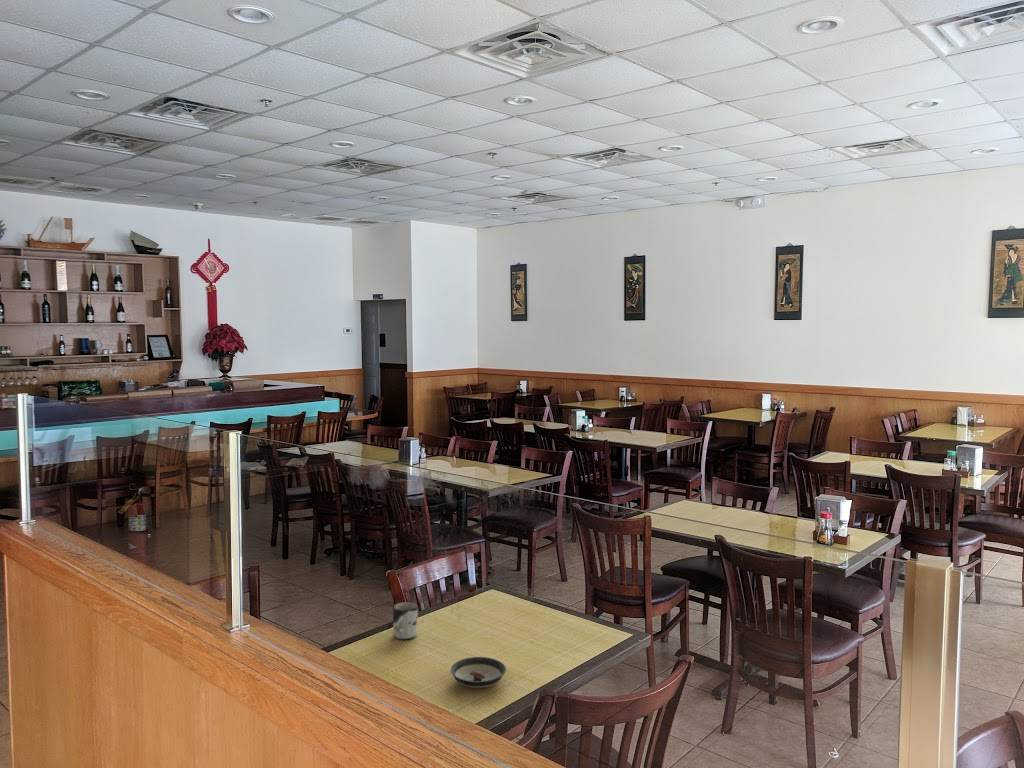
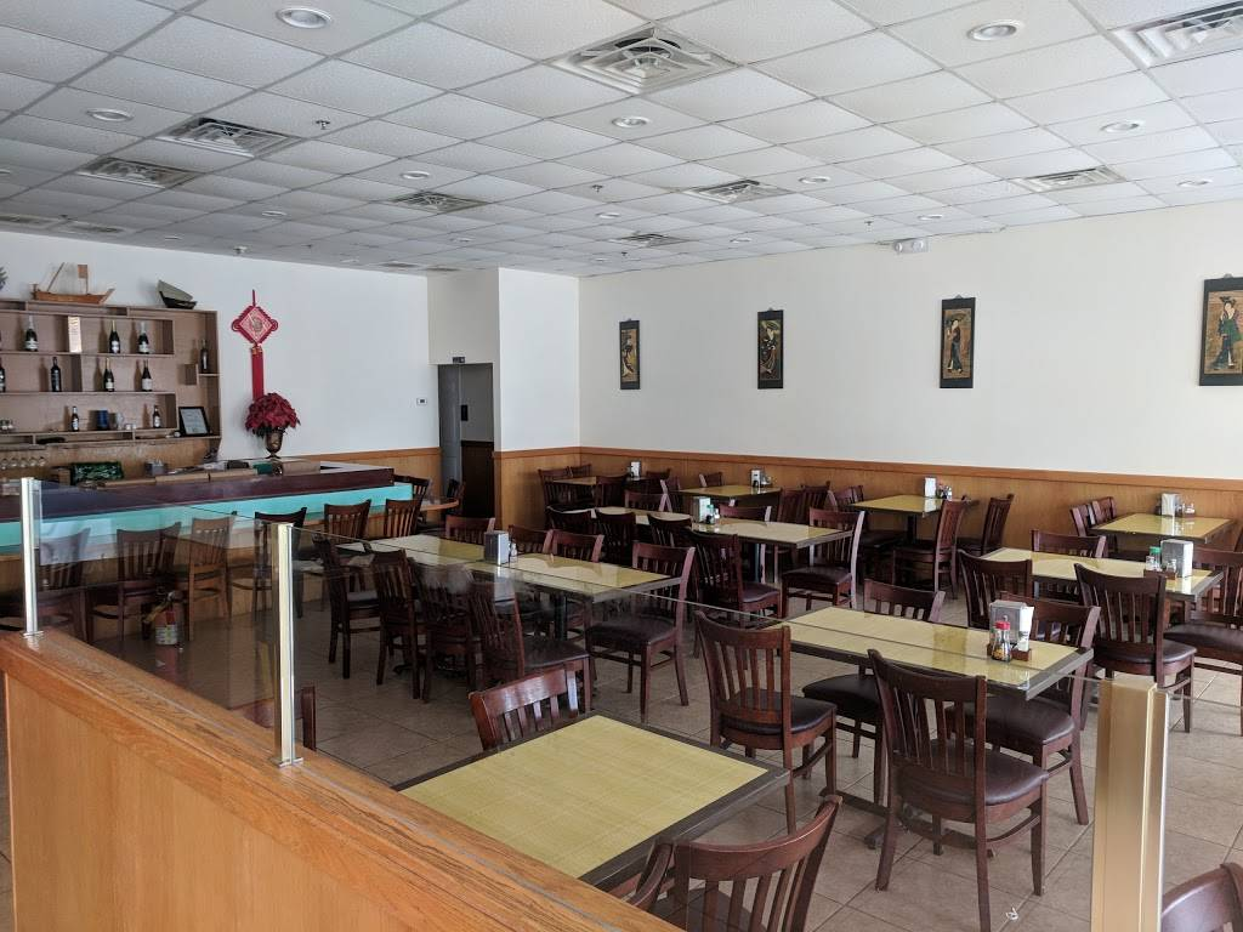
- cup (403, 622)
- saucer (478, 675)
